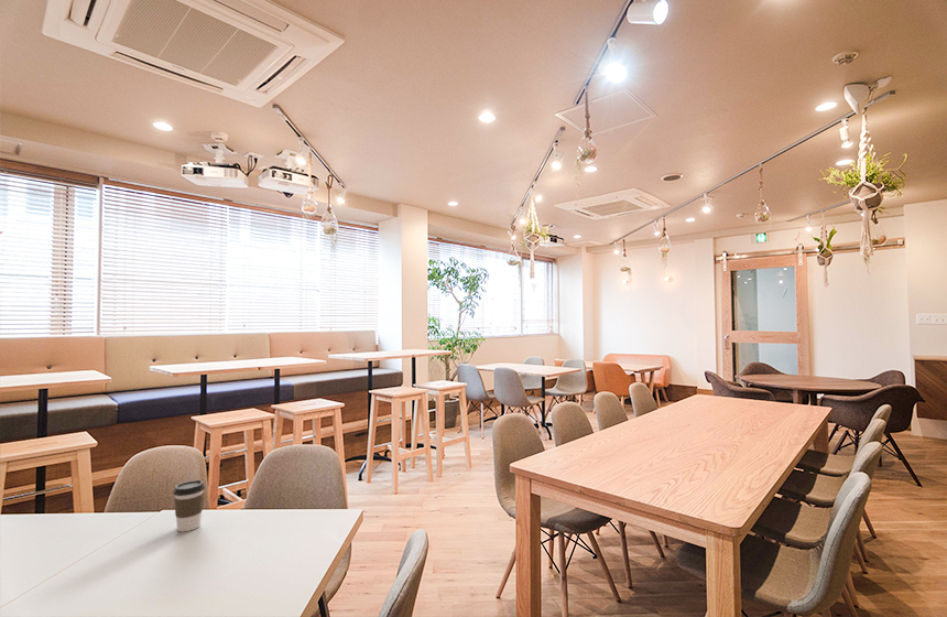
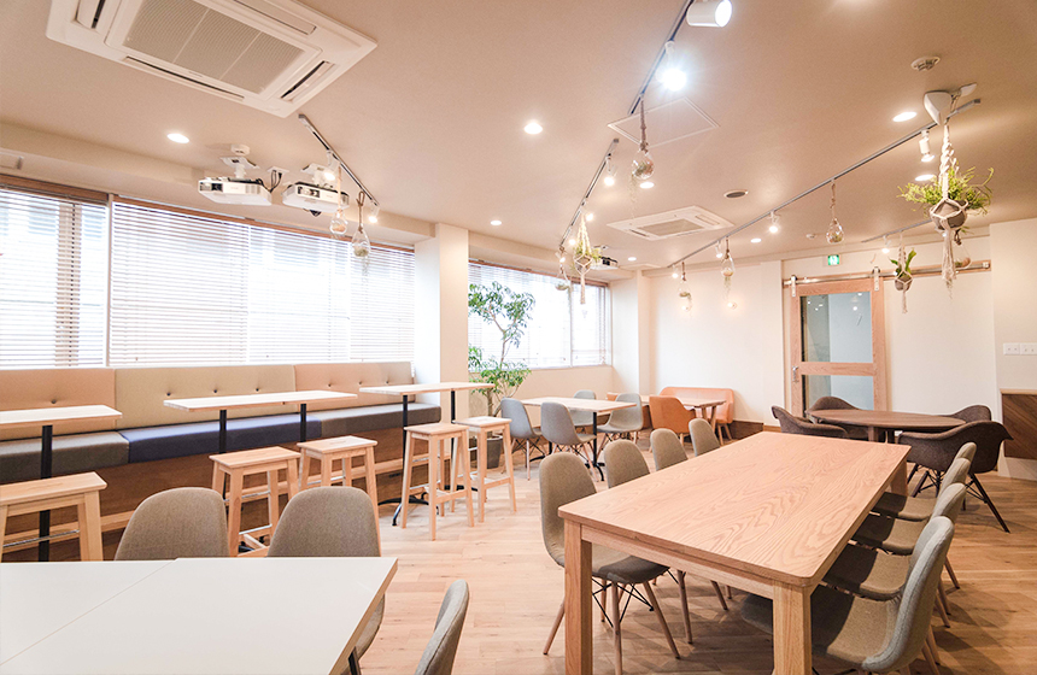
- coffee cup (188, 506)
